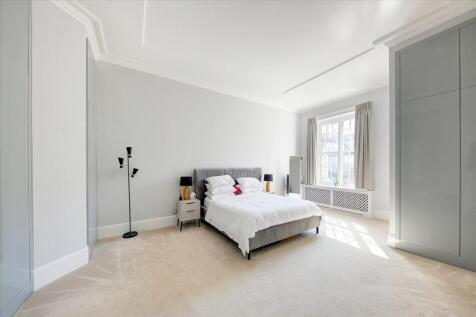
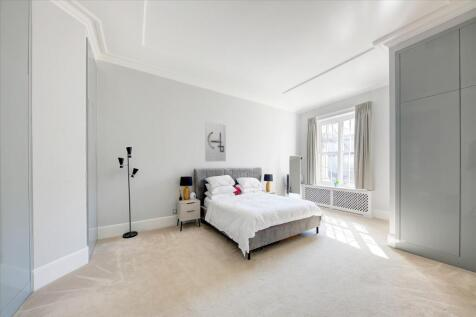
+ wall art (215, 142)
